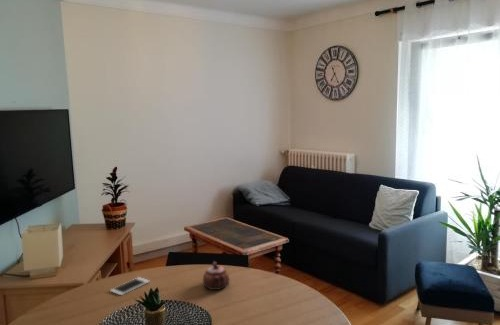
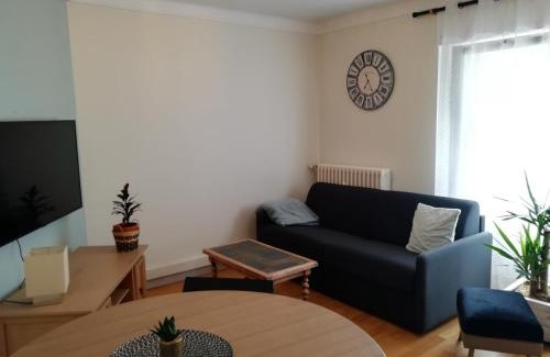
- teapot (216, 273)
- cell phone (130, 285)
